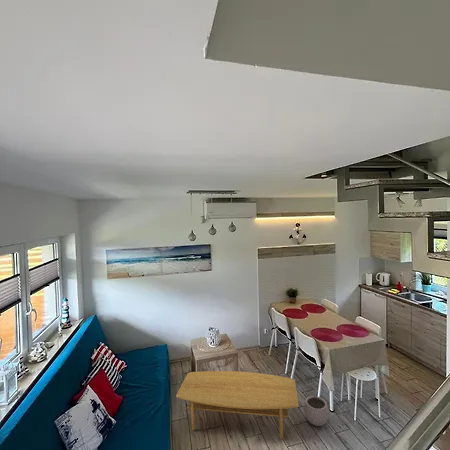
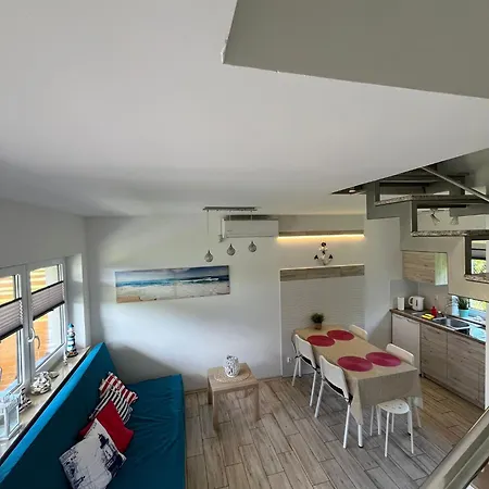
- coffee table (238, 403)
- plant pot (316, 407)
